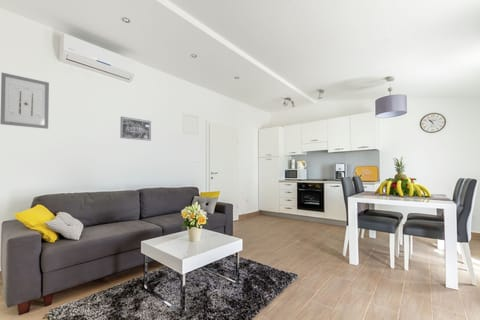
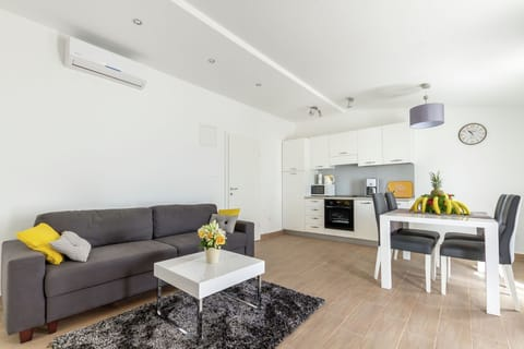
- wall art (136, 129)
- wall art (26, 102)
